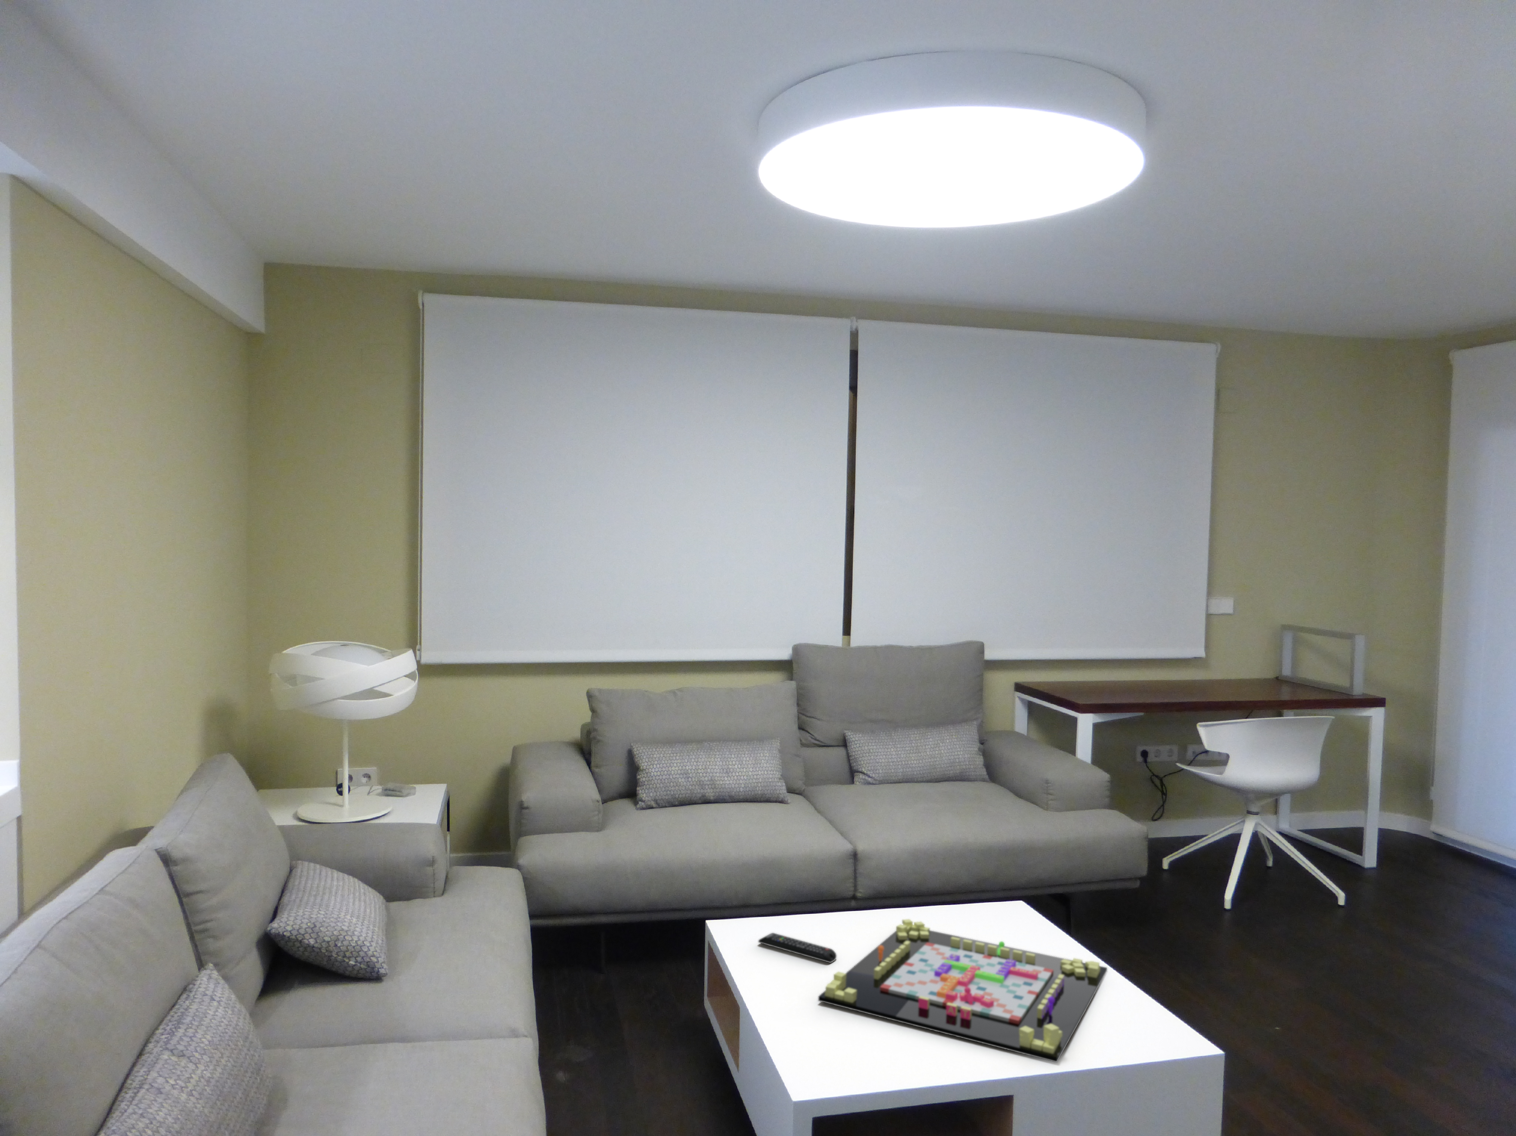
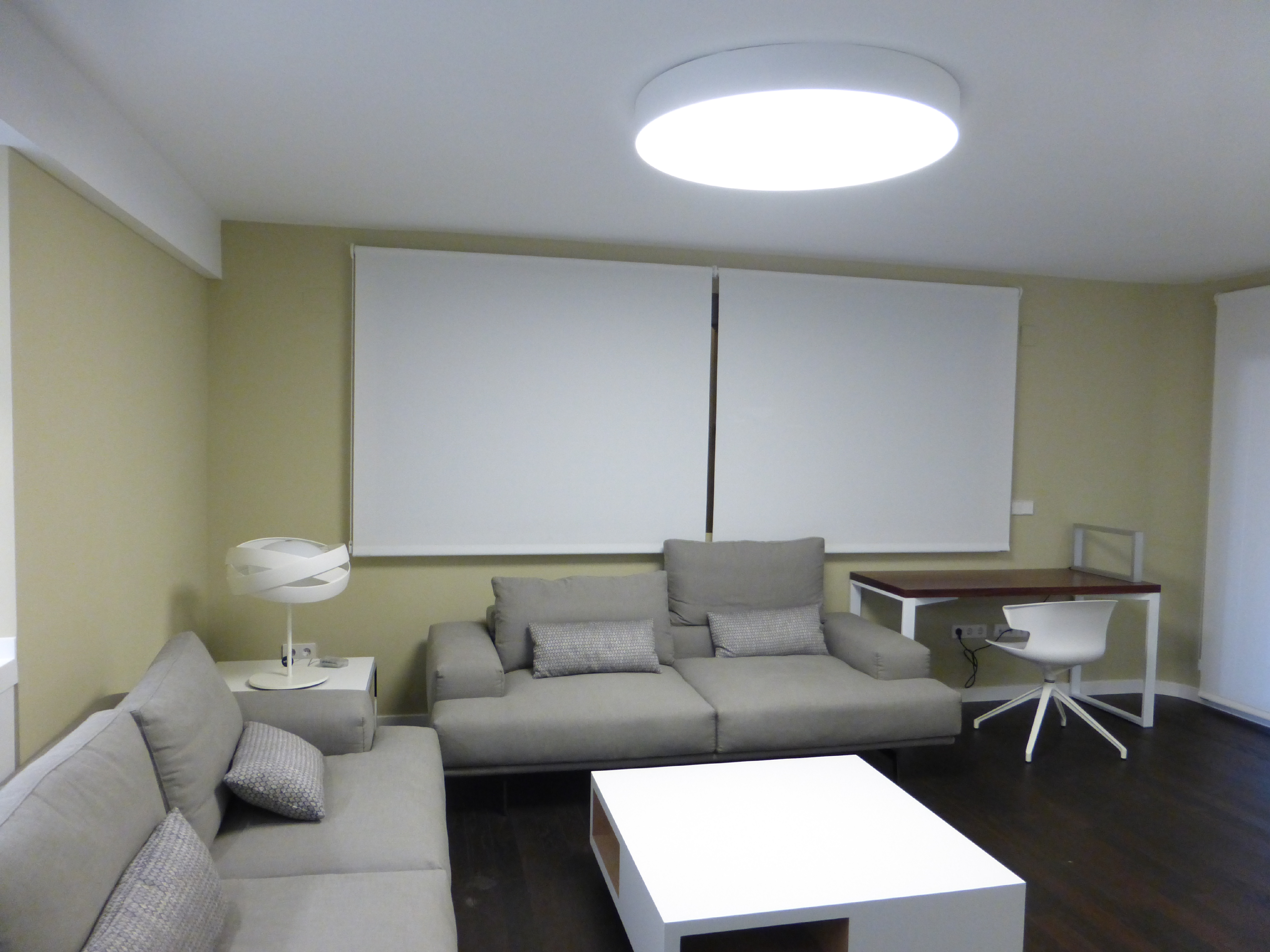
- remote control (796, 947)
- gameboard (969, 975)
